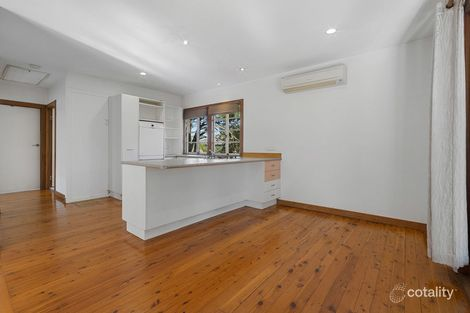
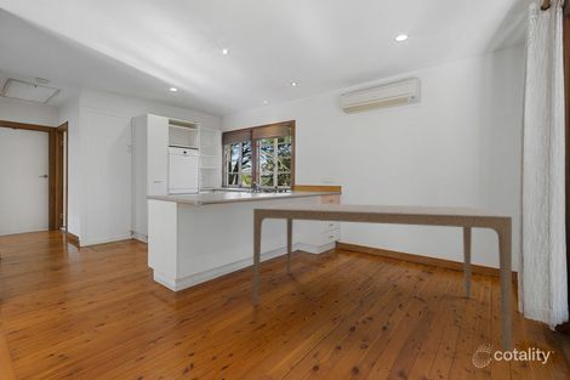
+ dining table (370, 222)
